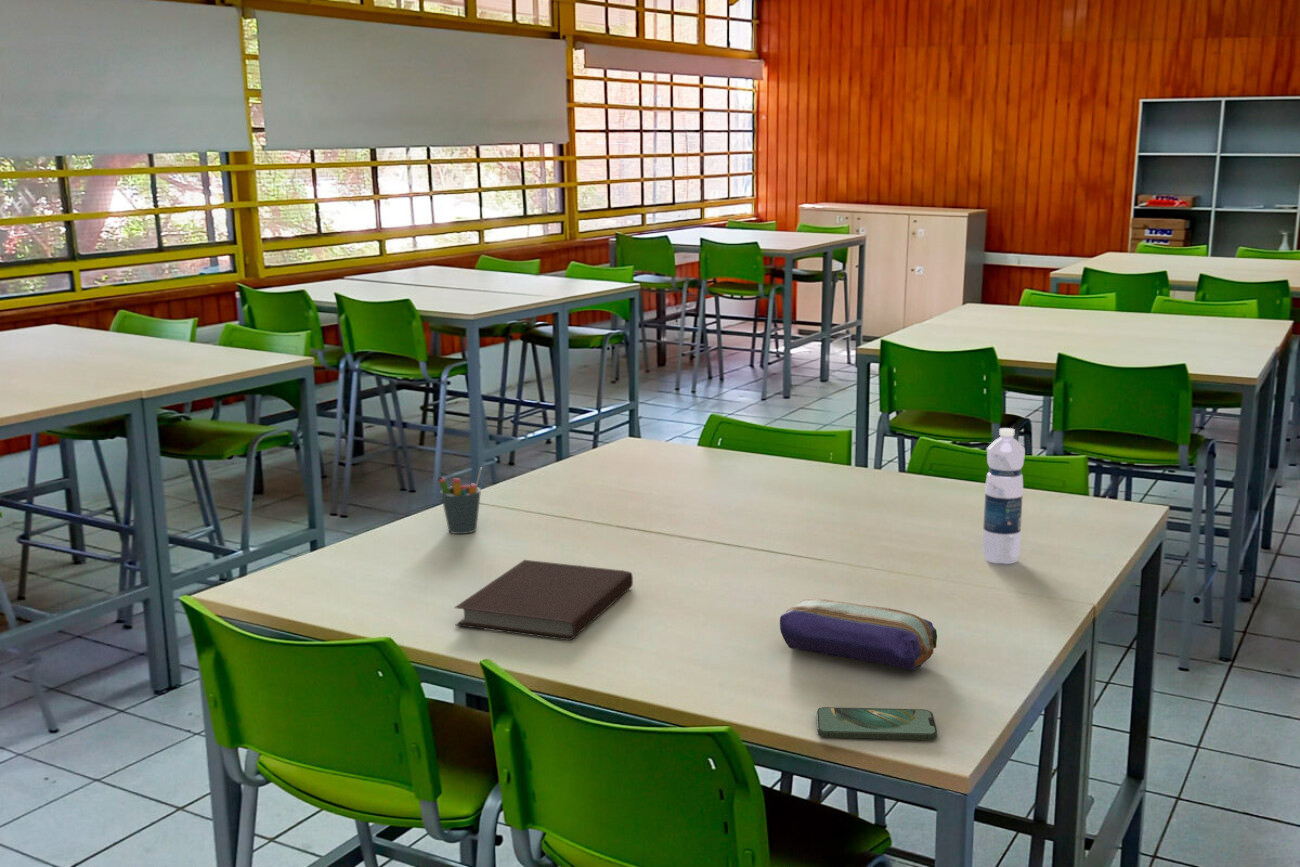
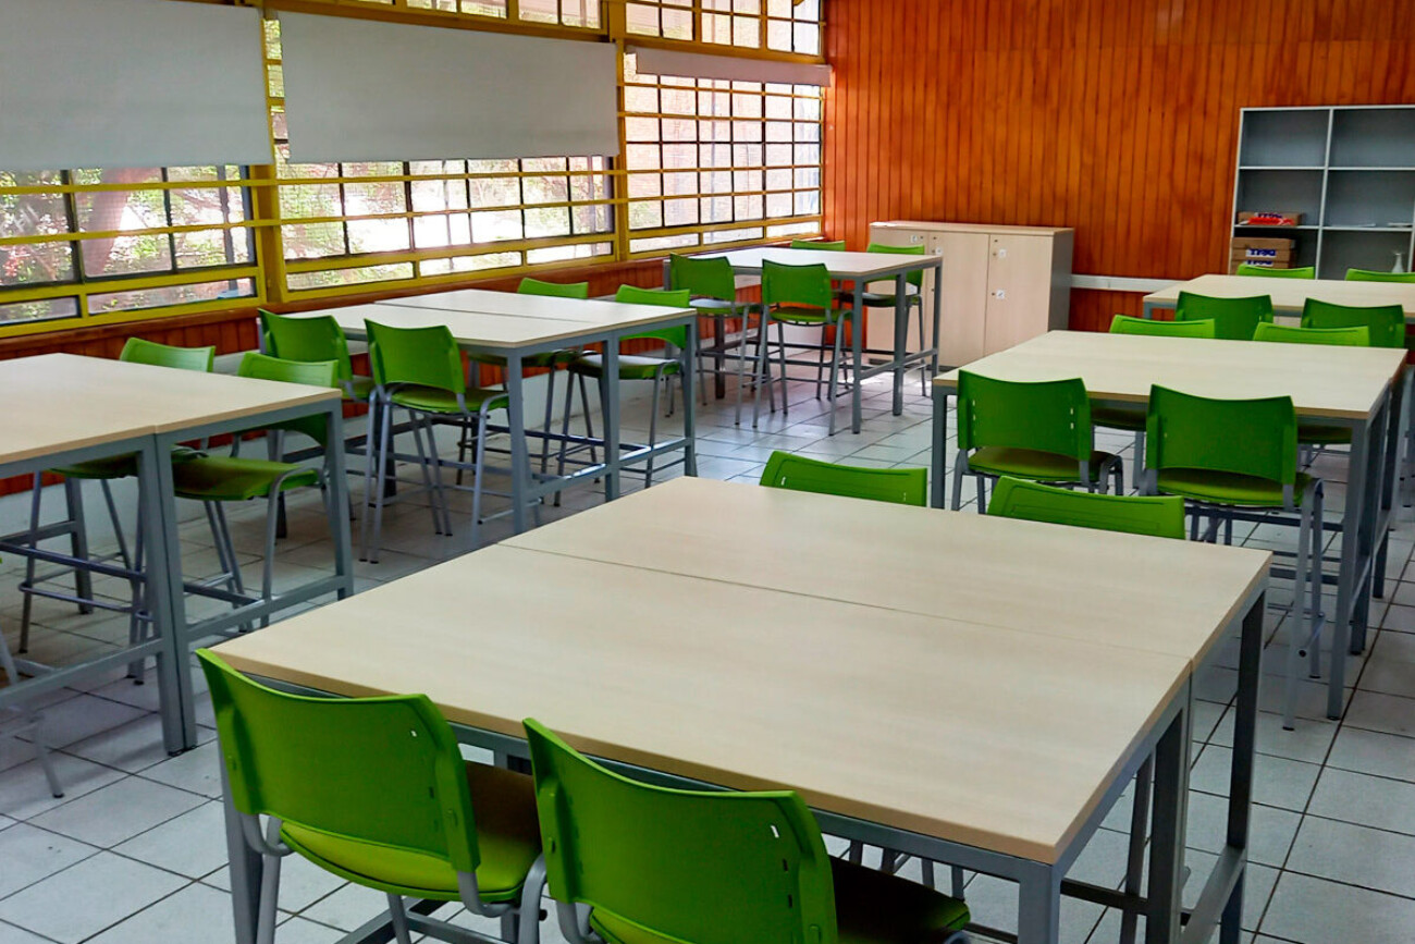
- water bottle (1003, 495)
- notebook (547, 597)
- pencil case (857, 633)
- smartphone (875, 723)
- pen holder (460, 499)
